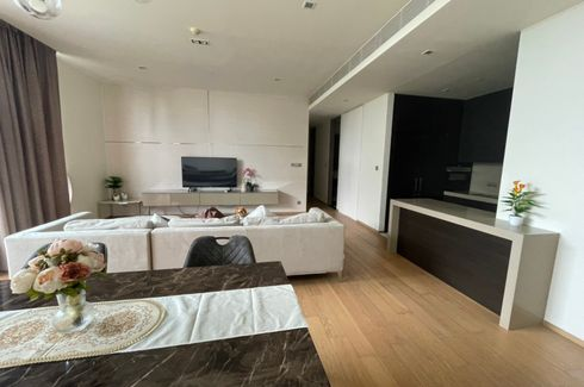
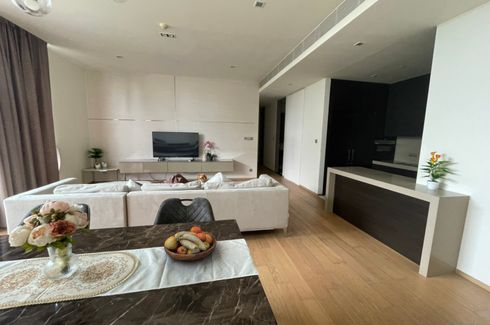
+ fruit bowl (191, 240)
